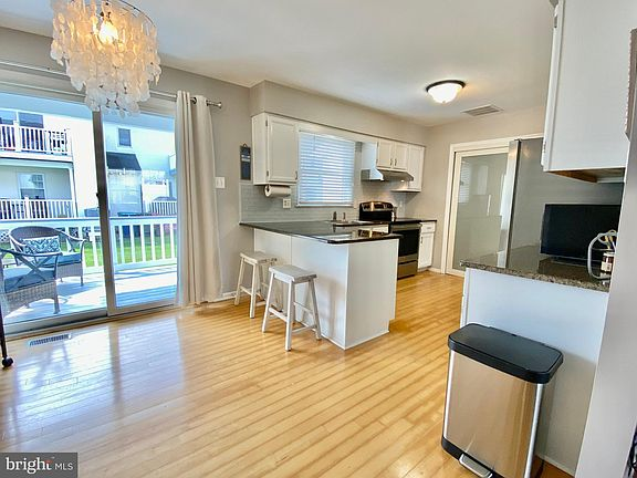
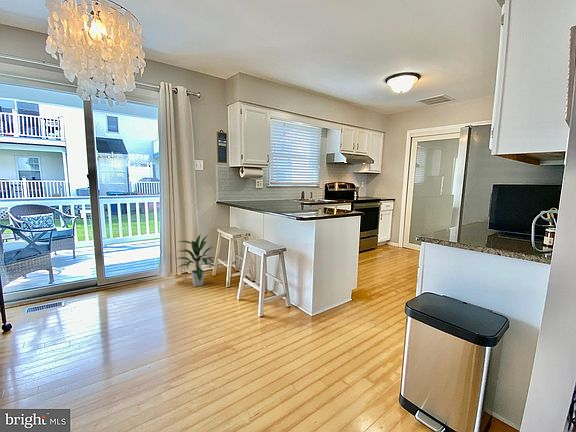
+ indoor plant (196, 260)
